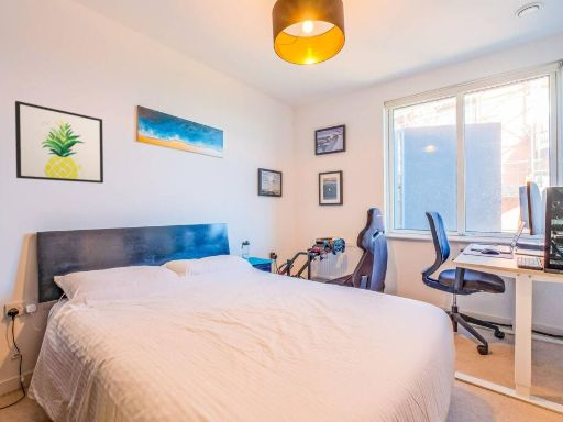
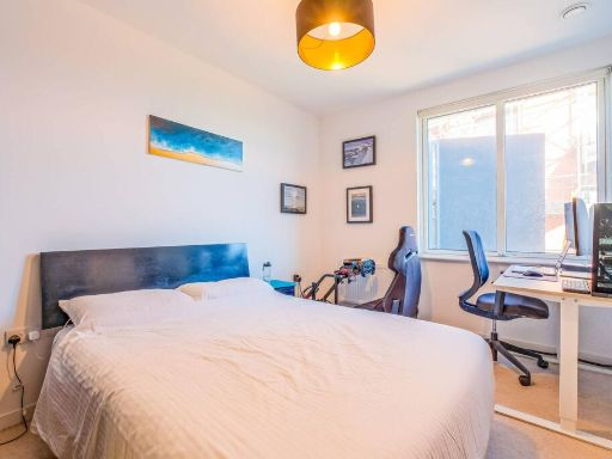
- wall art (63, 145)
